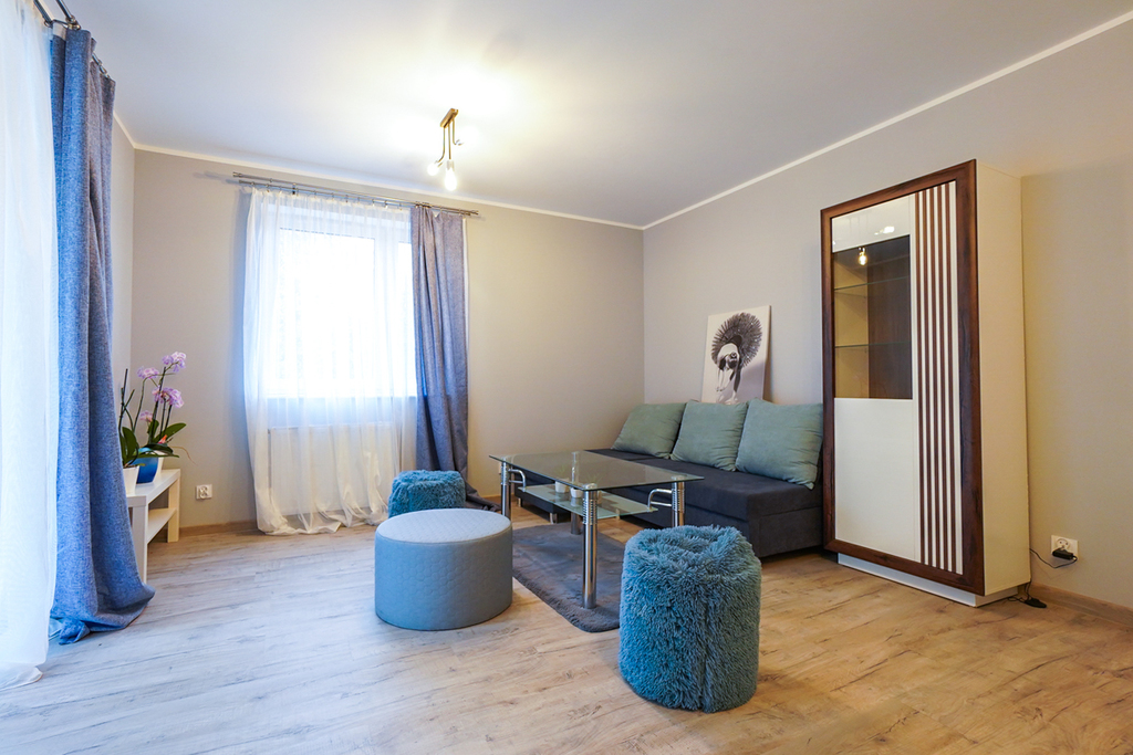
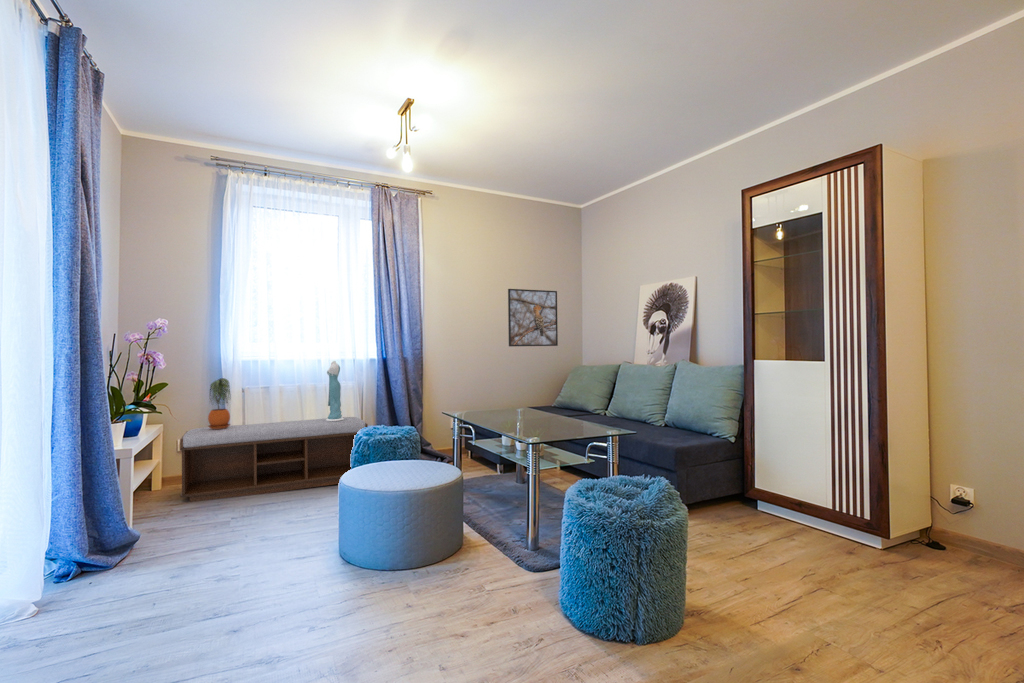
+ potted plant (220, 403)
+ dress (334, 390)
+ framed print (533, 318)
+ bench (280, 454)
